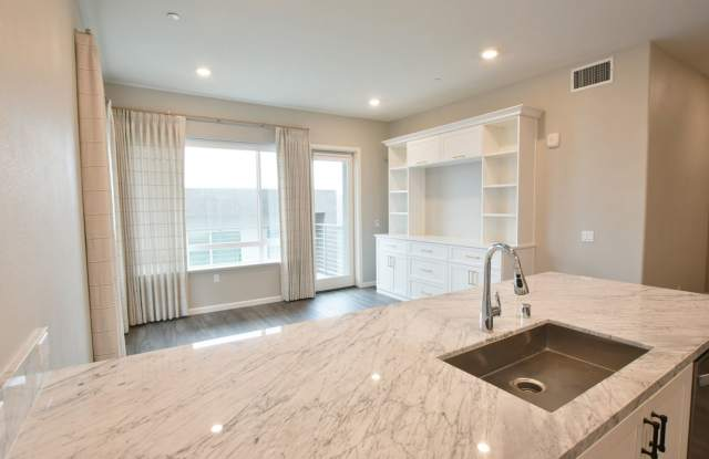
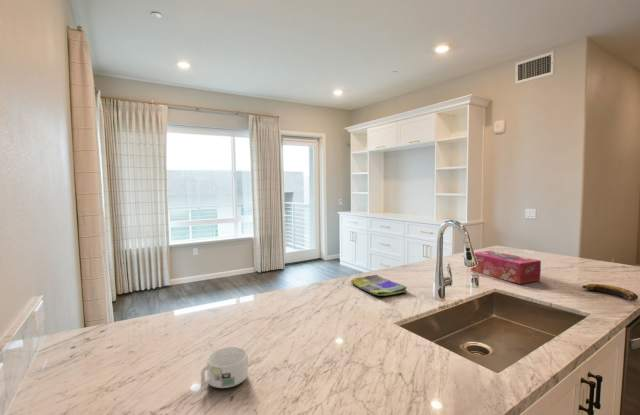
+ banana (610, 291)
+ mug (224, 369)
+ dish towel (377, 284)
+ tissue box (503, 265)
